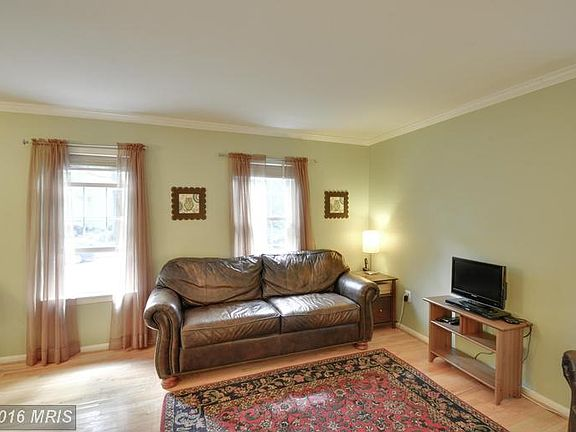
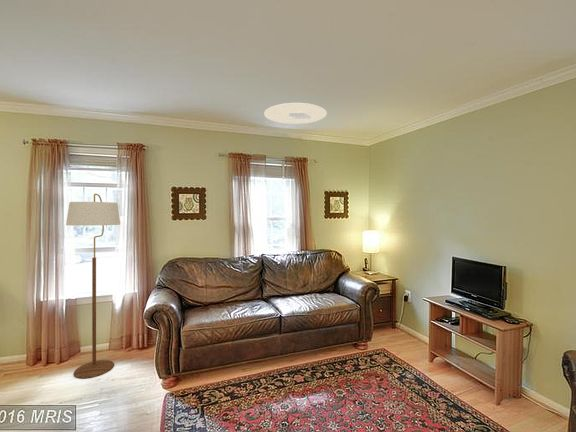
+ ceiling light (295, 111)
+ floor lamp (95, 280)
